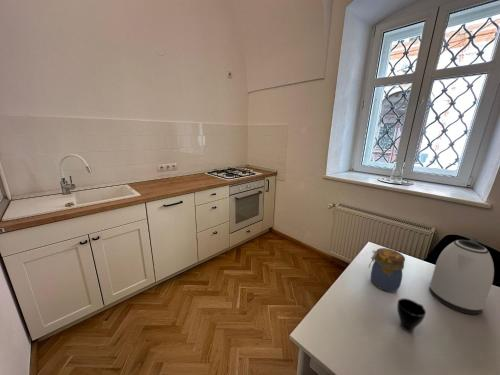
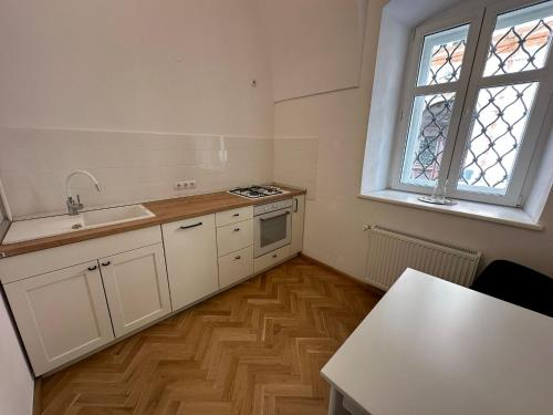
- jar (385, 268)
- cup (411, 315)
- kettle (464, 268)
